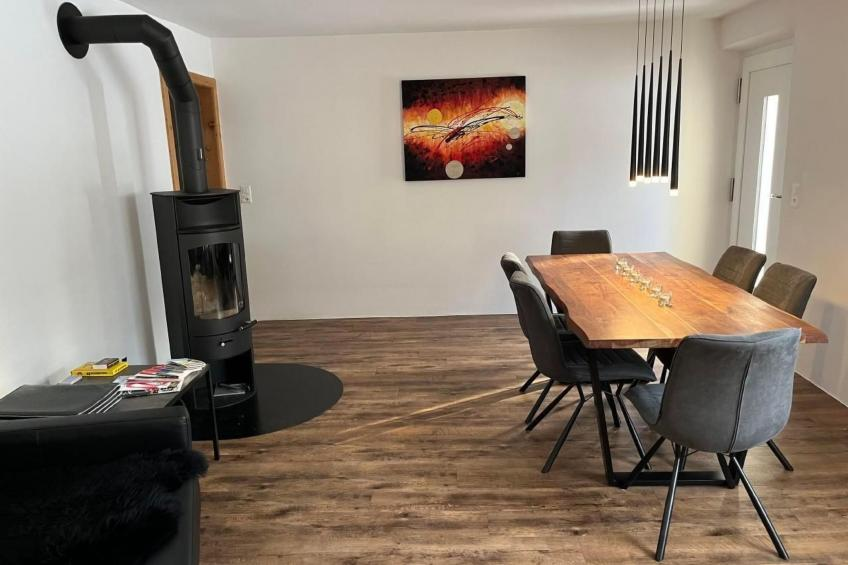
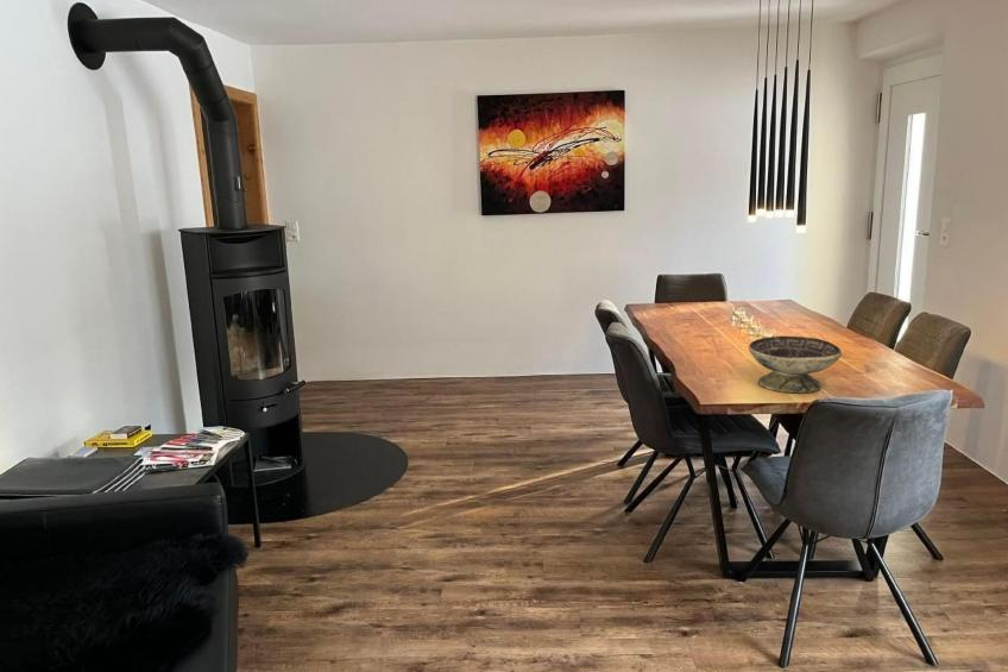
+ decorative bowl (793, 365)
